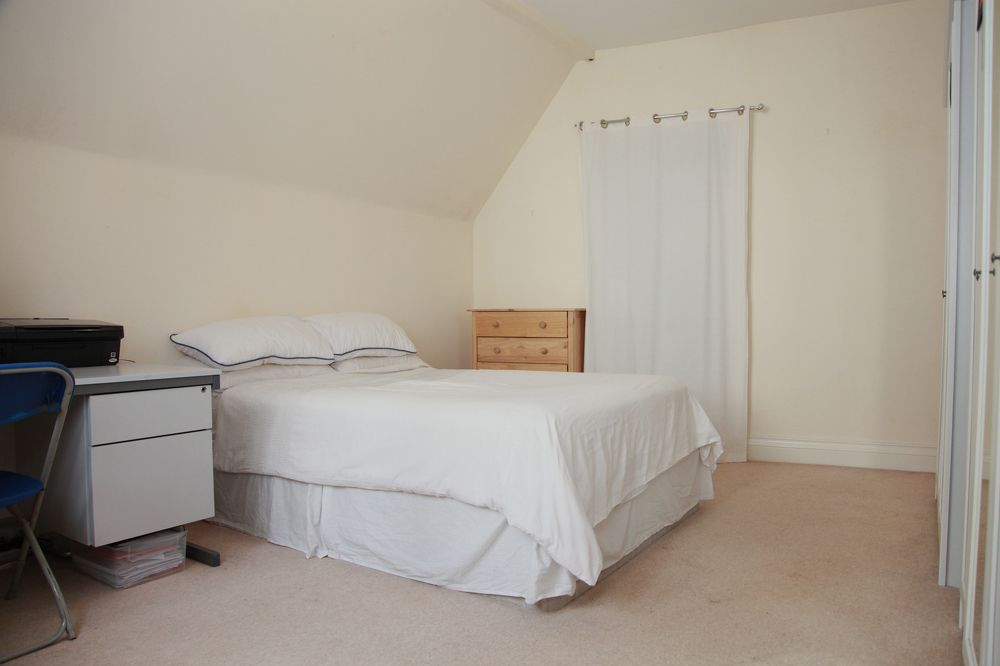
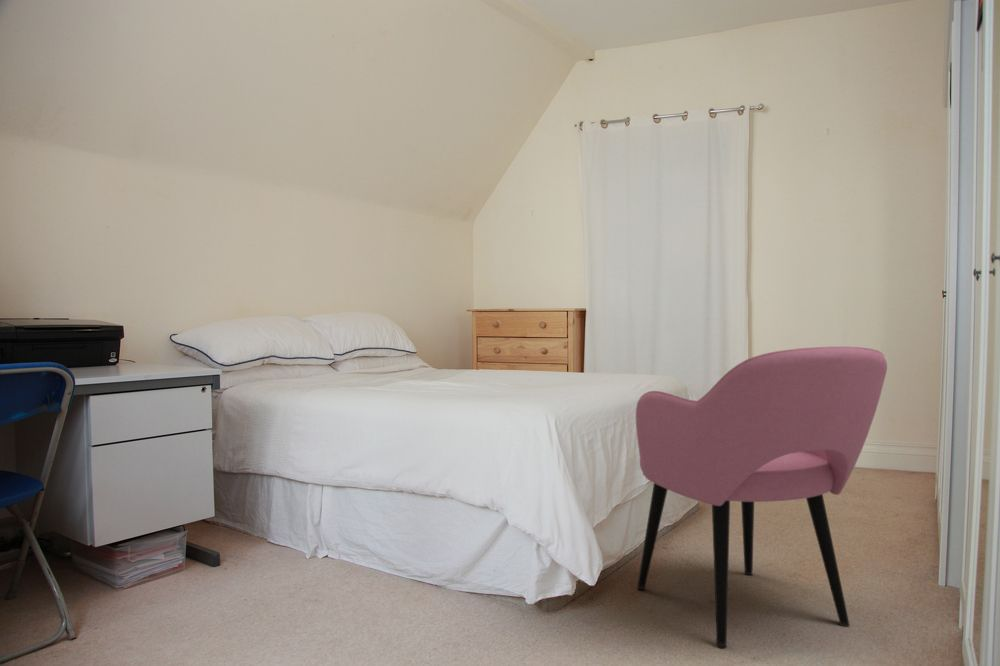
+ armchair (750, 477)
